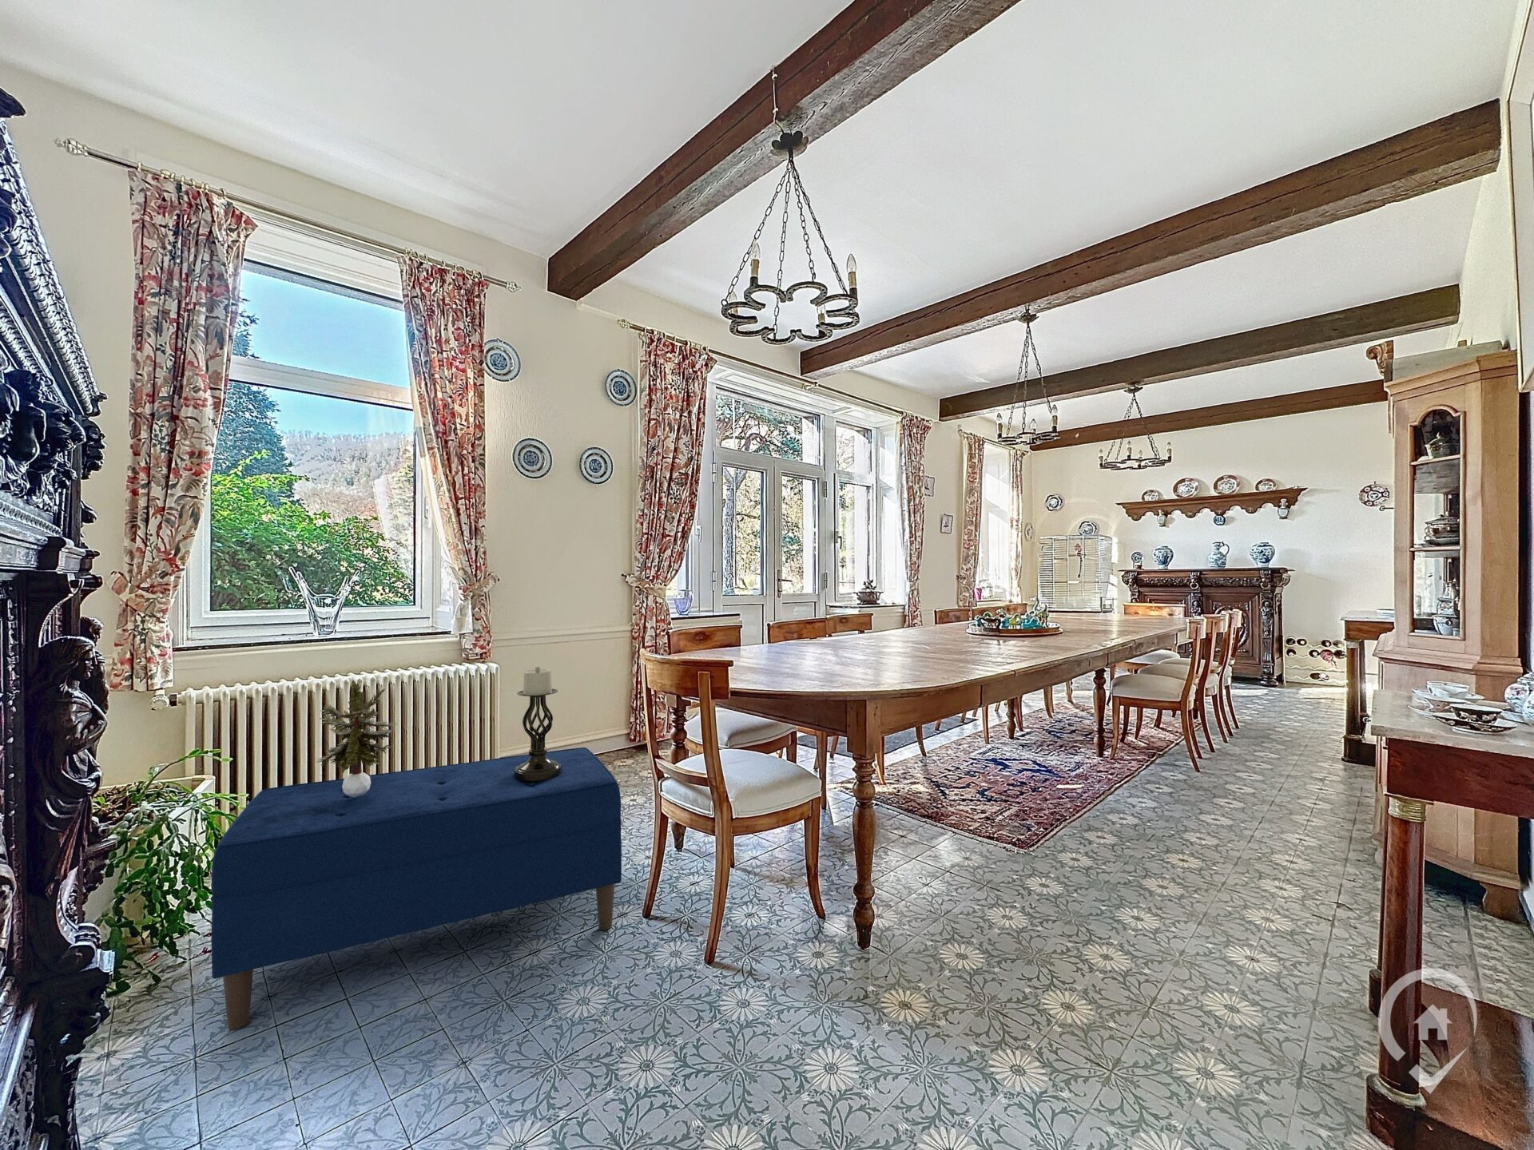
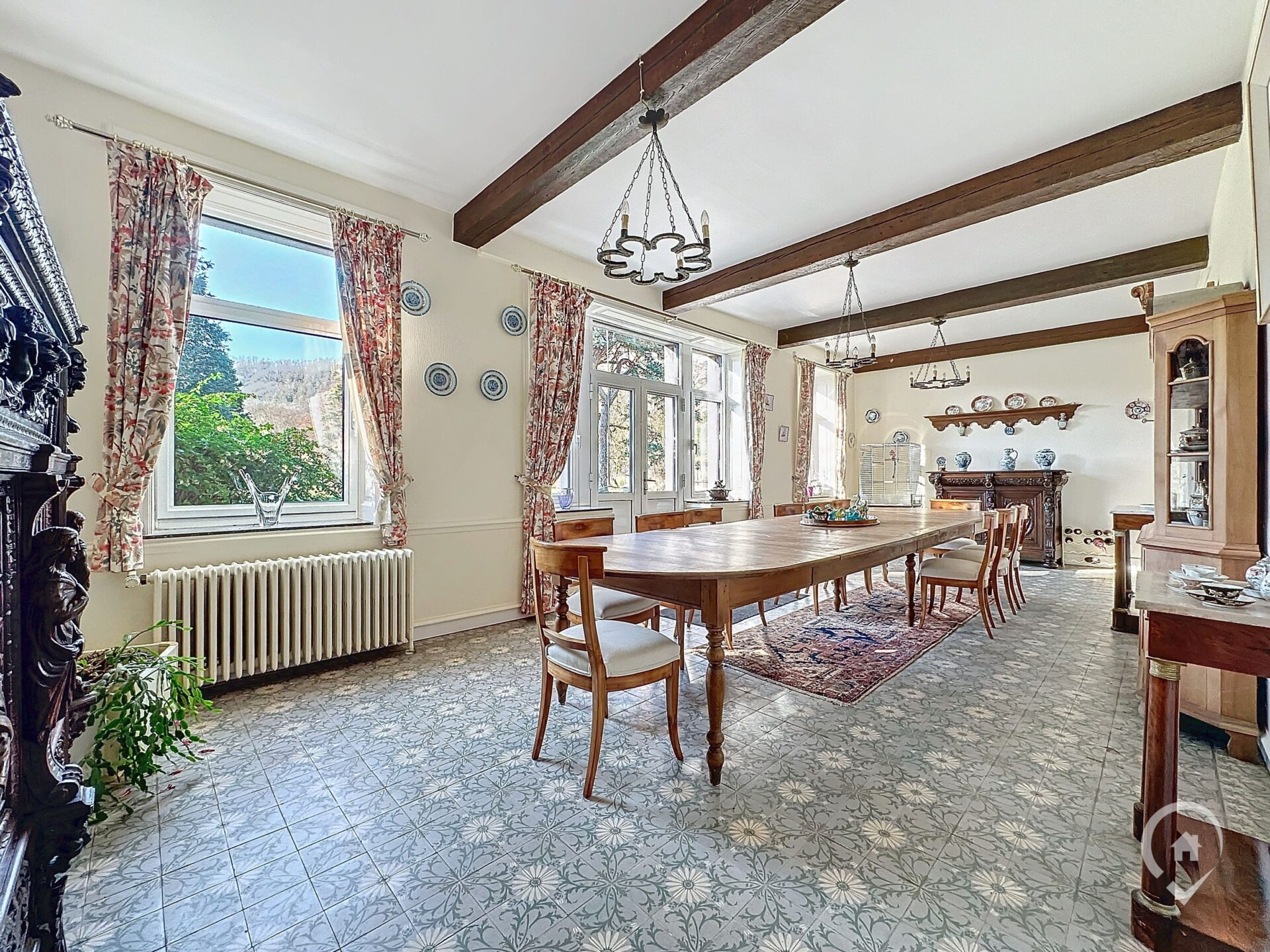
- candle holder (538, 719)
- potted plant (358, 739)
- bench (442, 860)
